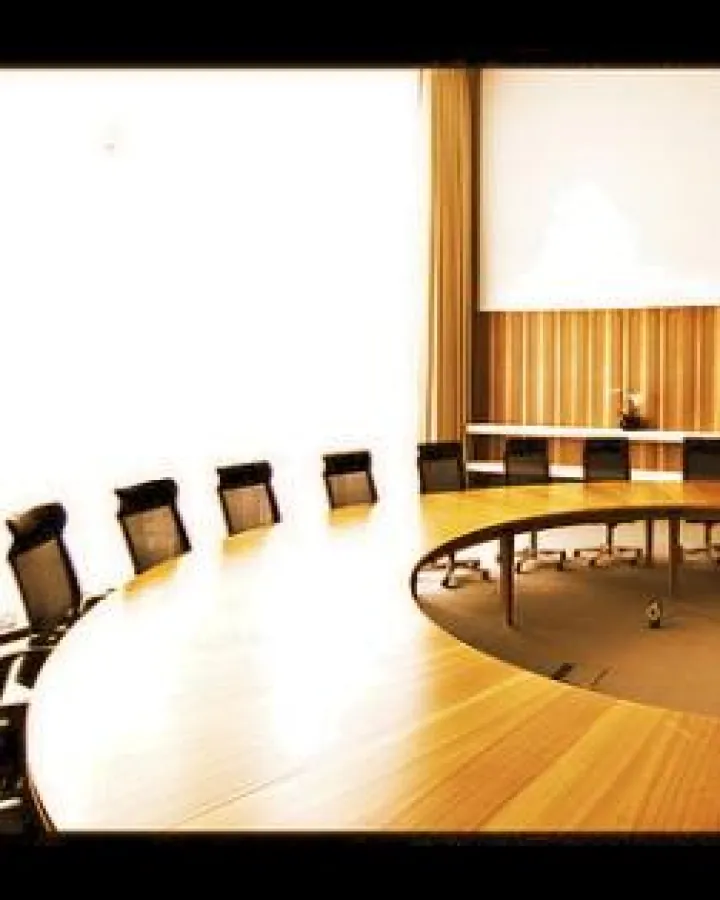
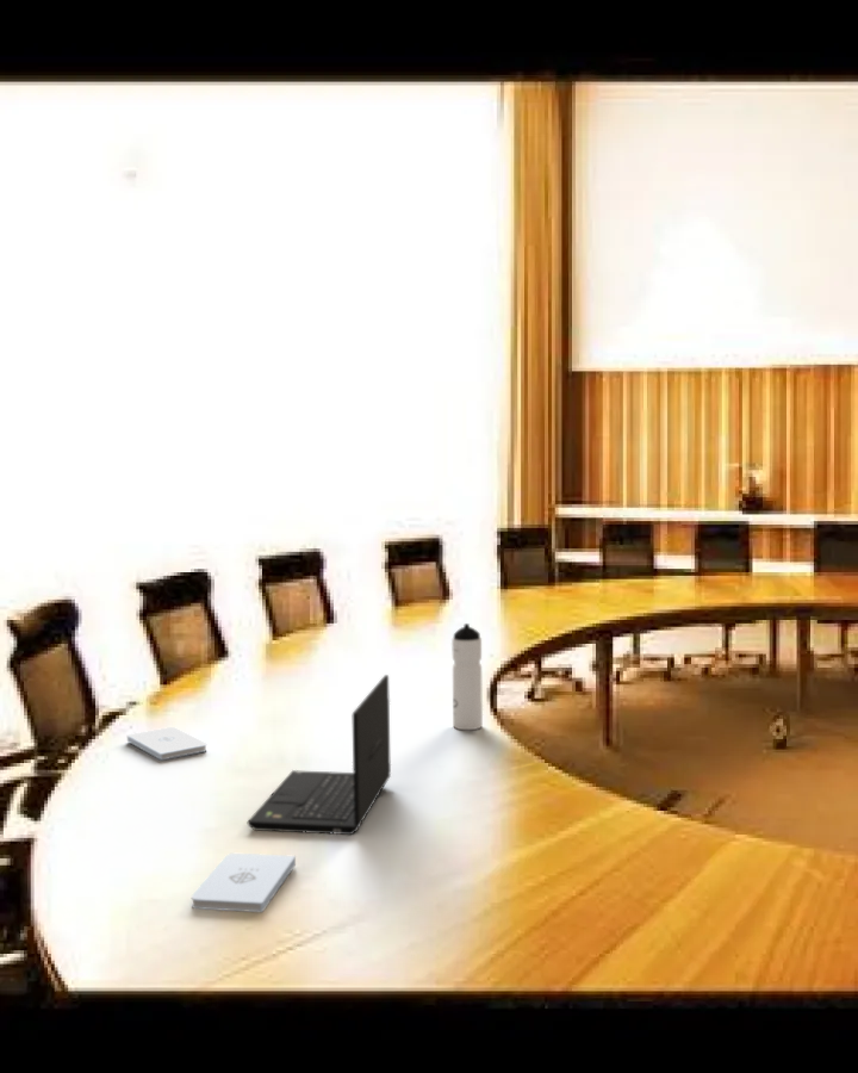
+ laptop (322, 771)
+ notepad (244, 880)
+ notepad (167, 743)
+ water bottle (467, 675)
